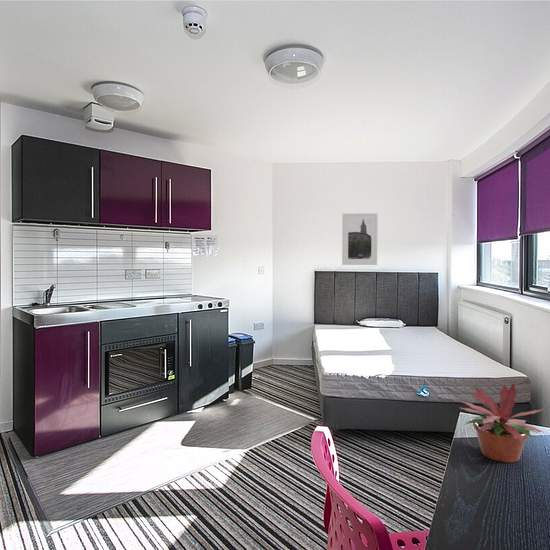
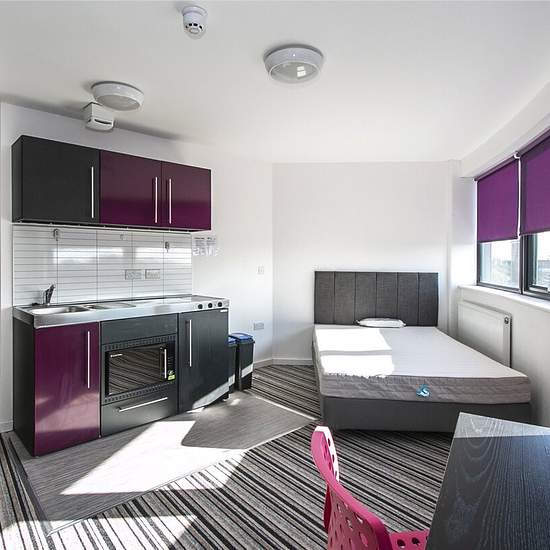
- potted plant (500, 418)
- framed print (359, 239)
